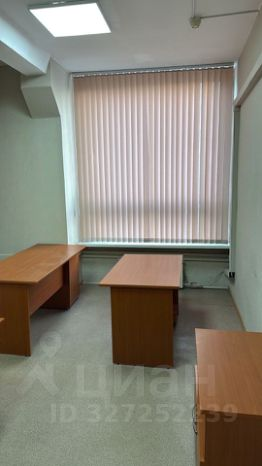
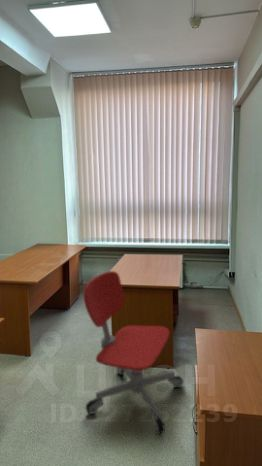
+ office chair (133, 341)
